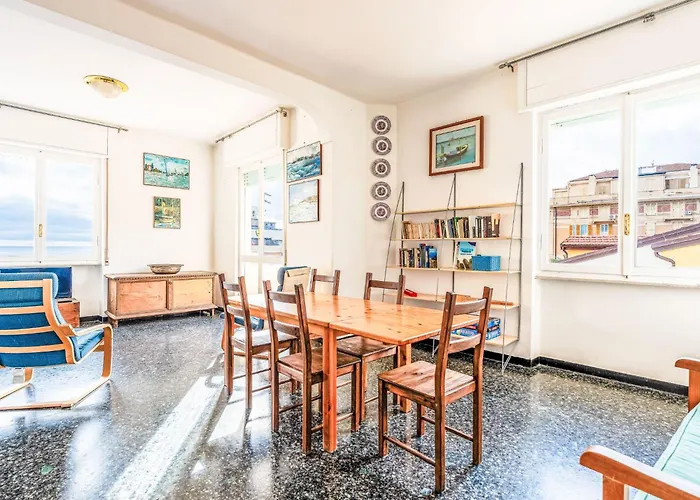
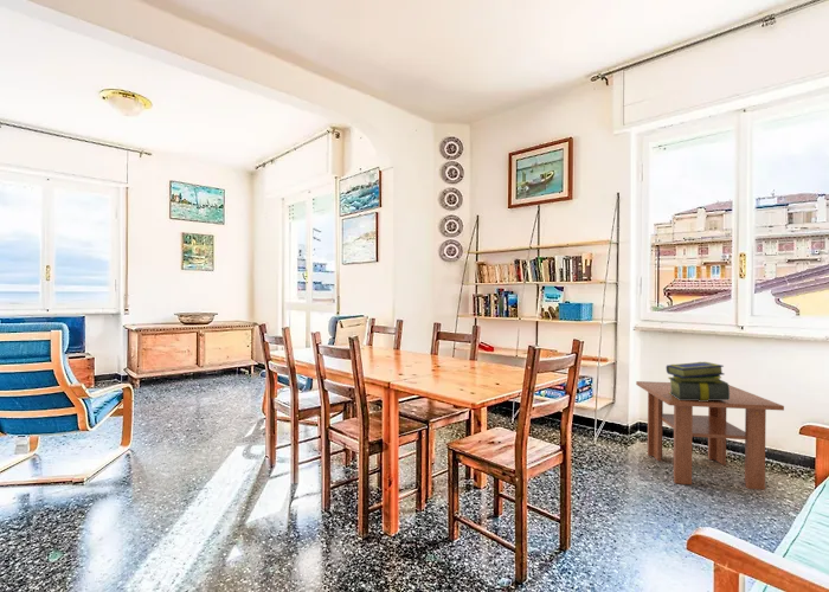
+ stack of books (695, 380)
+ coffee table (700, 431)
